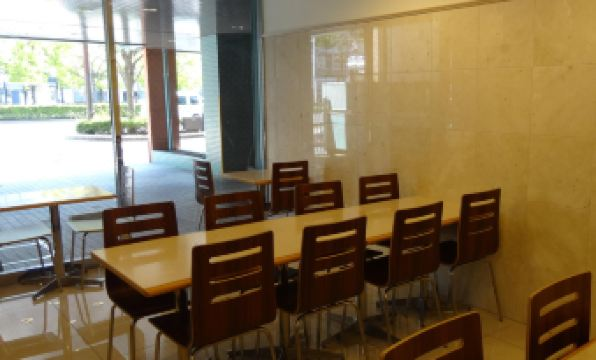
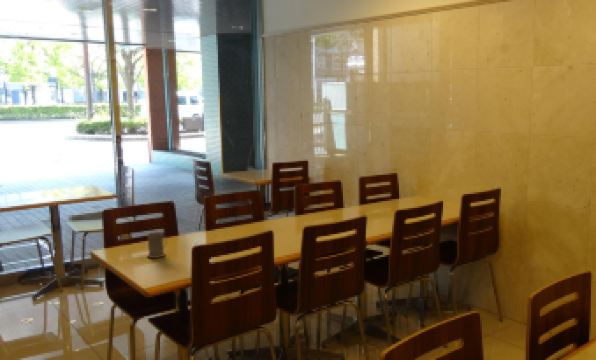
+ mug (157, 245)
